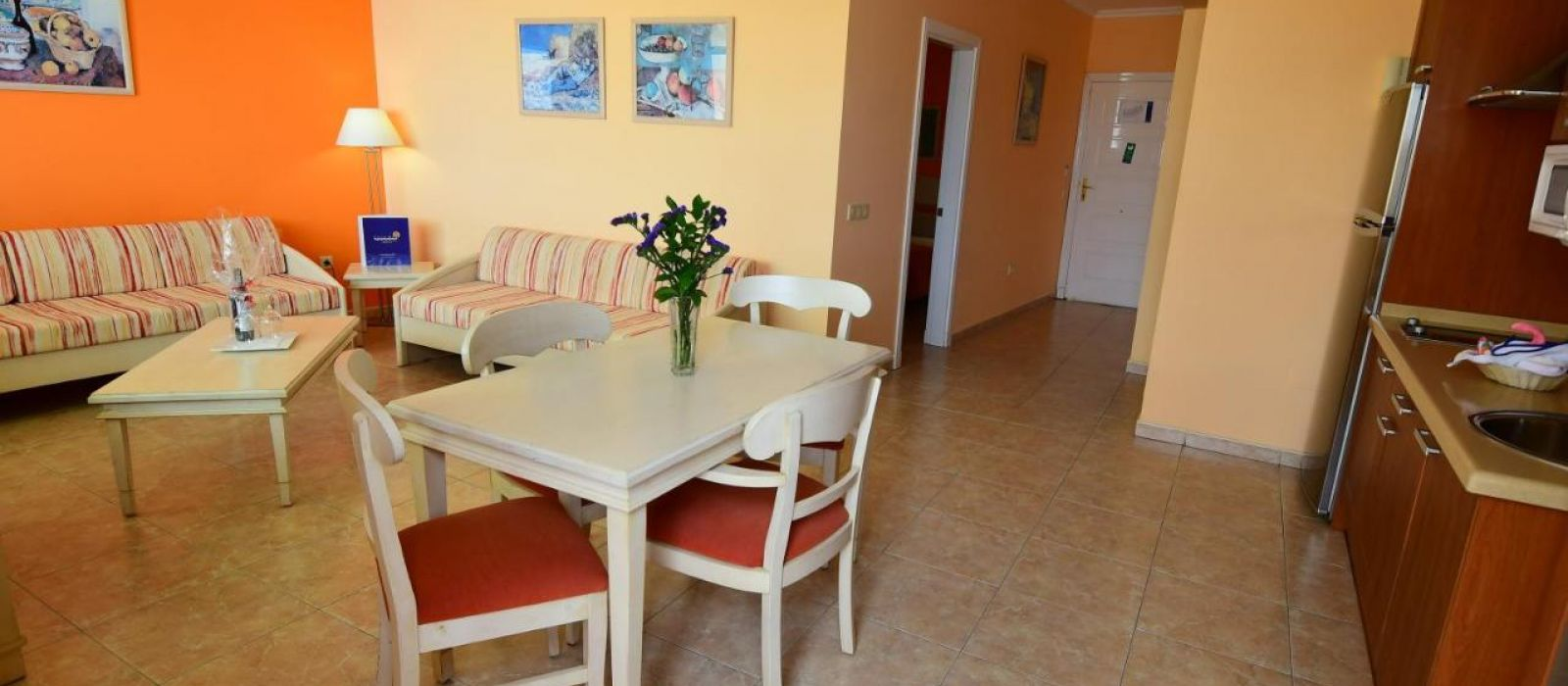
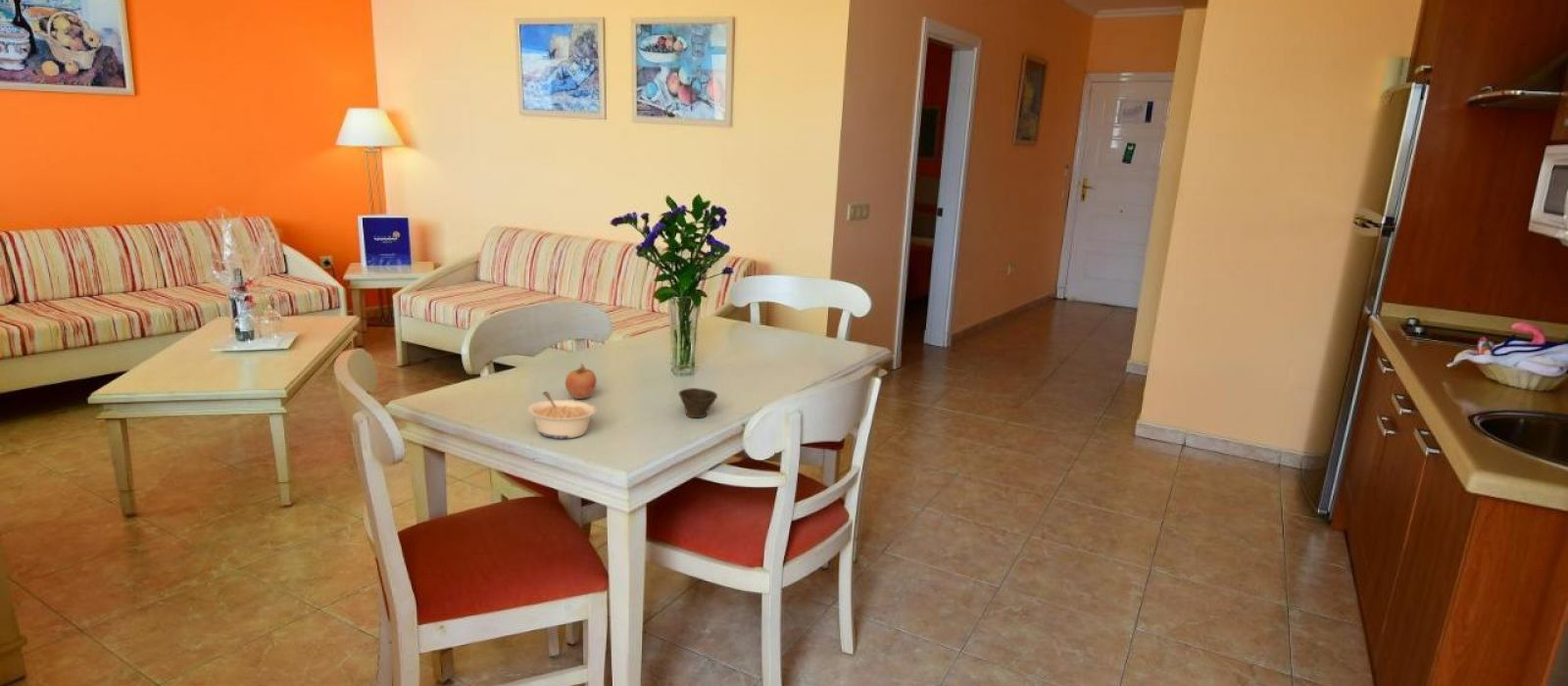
+ fruit (580, 380)
+ legume (560, 417)
+ cup (697, 403)
